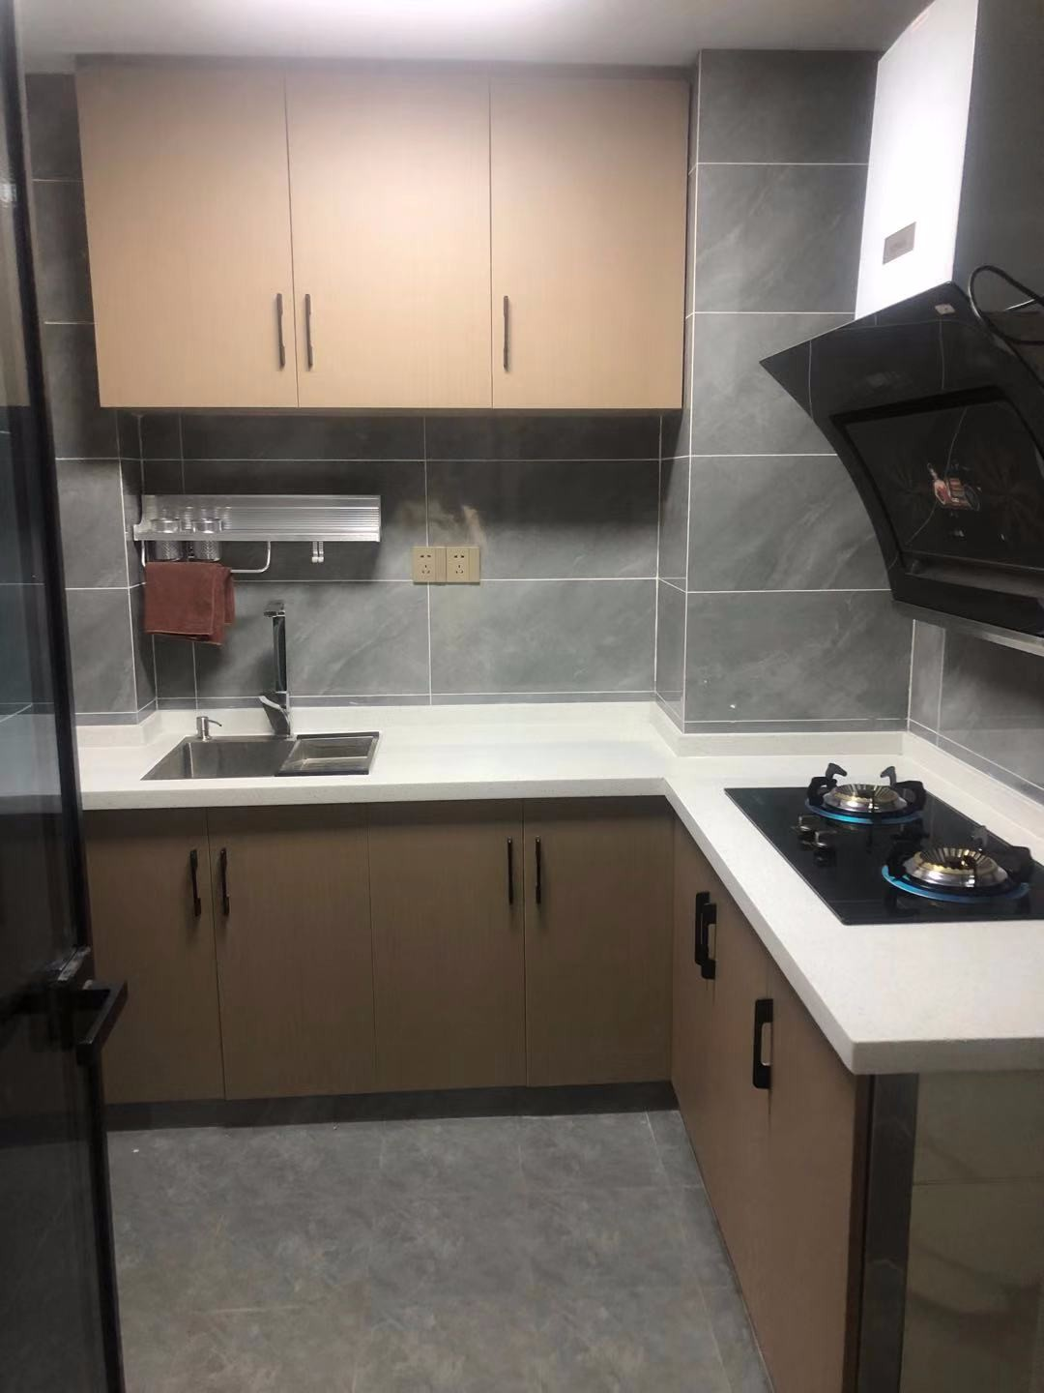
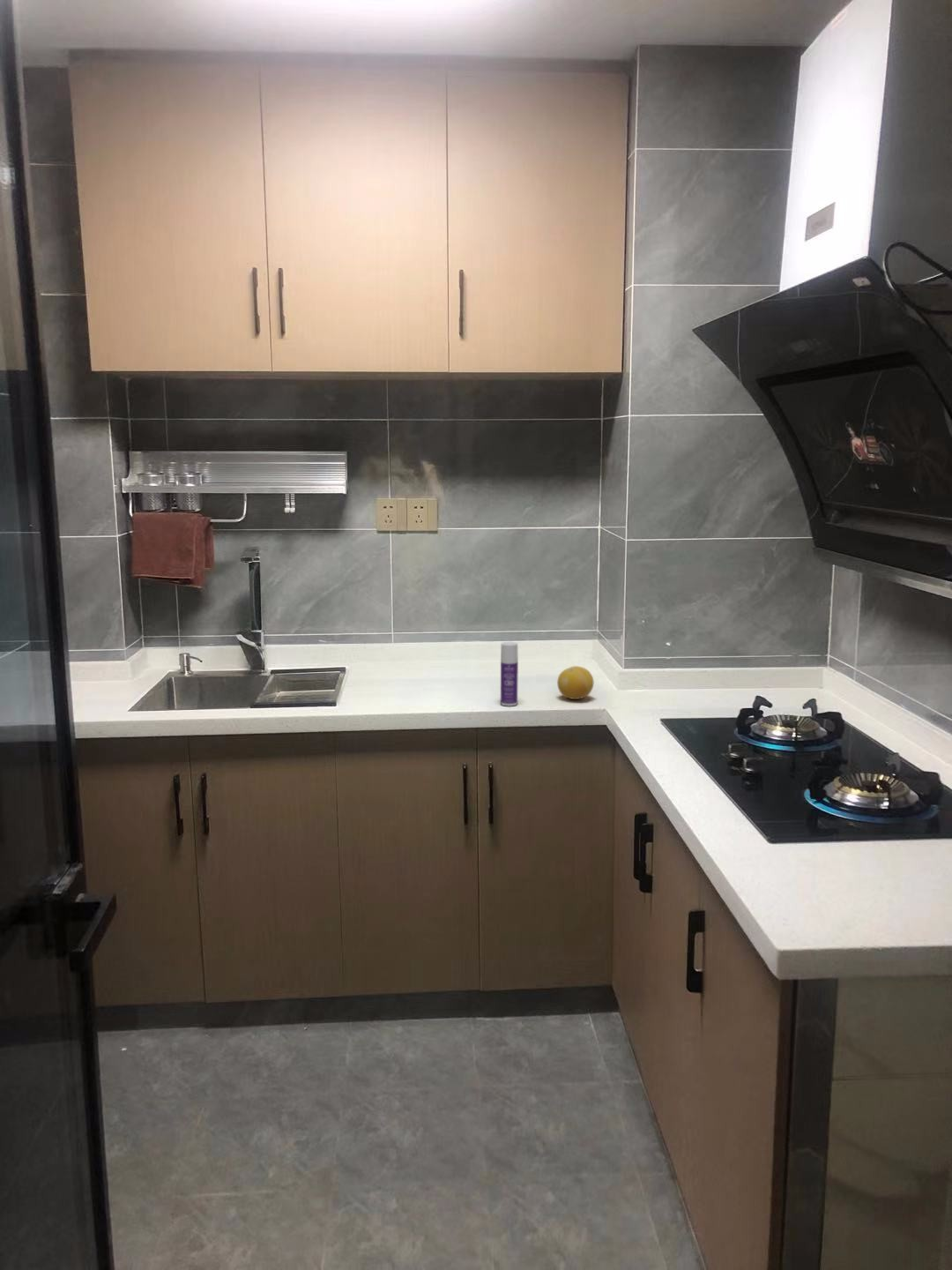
+ bottle (509, 673)
+ fruit (575, 683)
